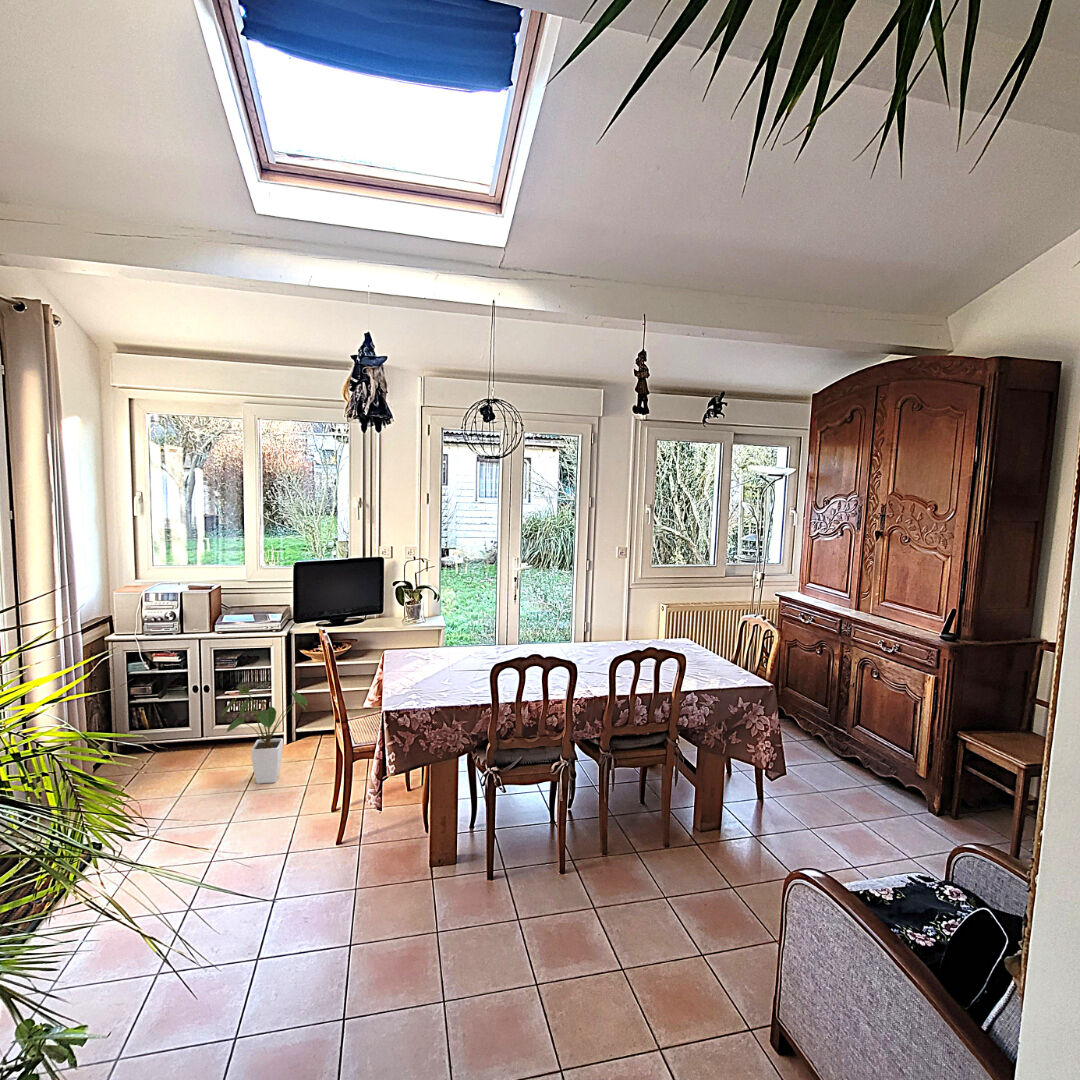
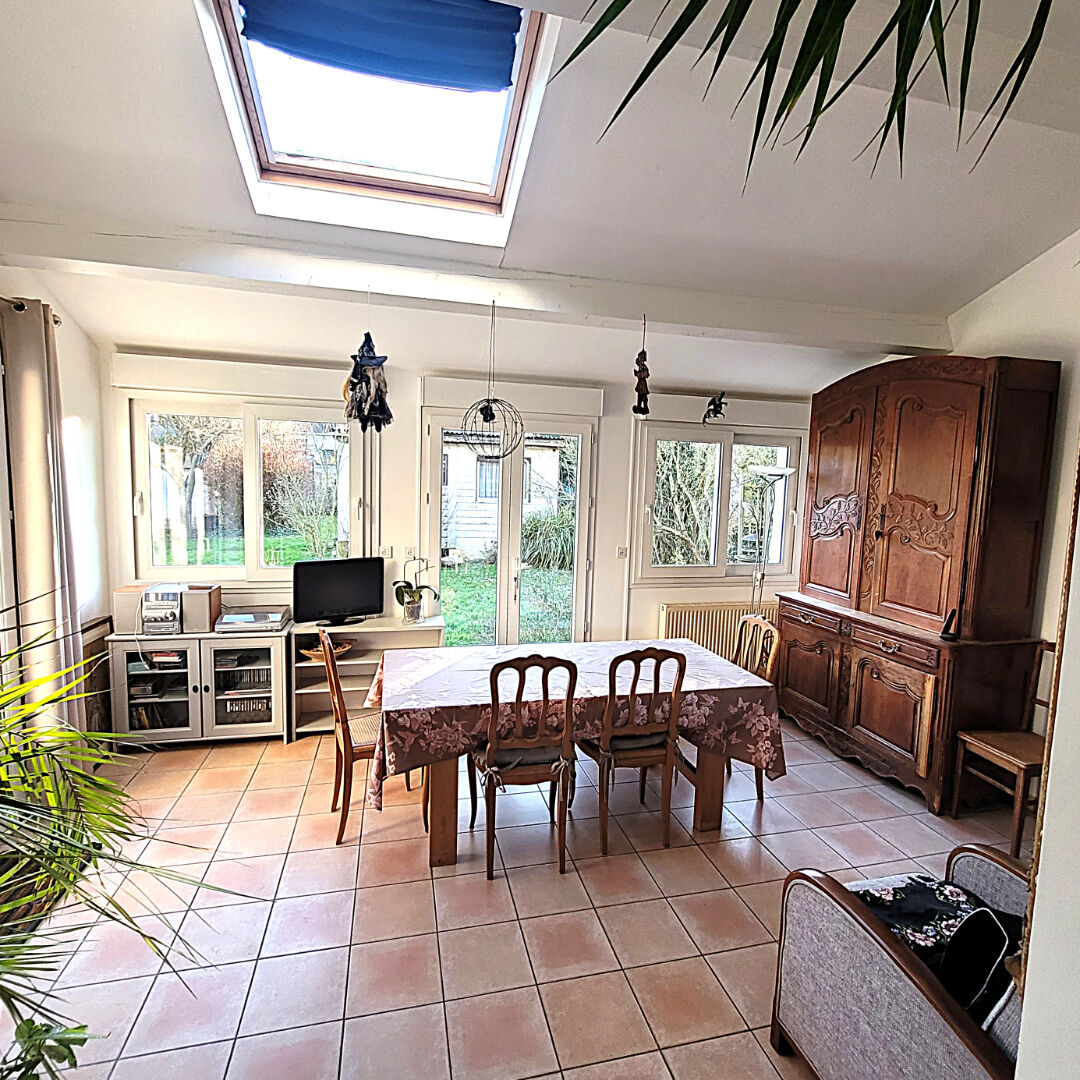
- house plant (268, 732)
